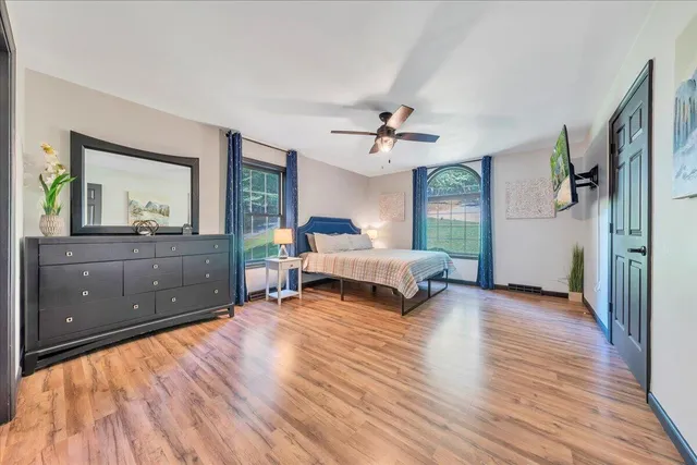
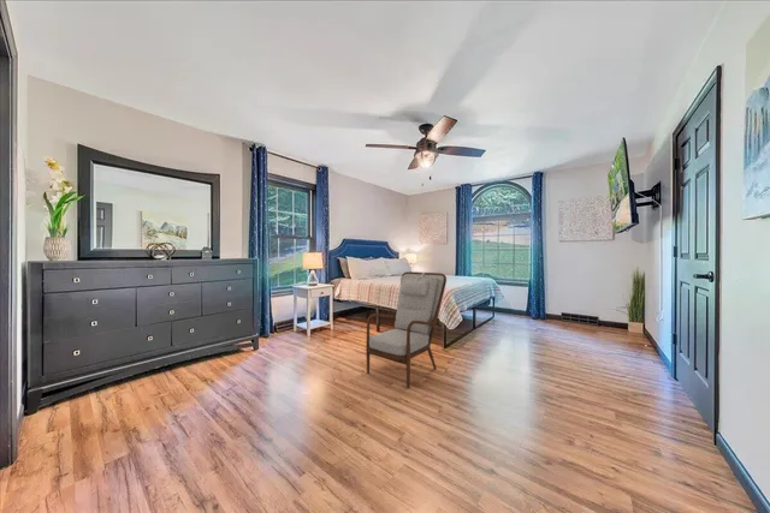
+ armchair (405, 321)
